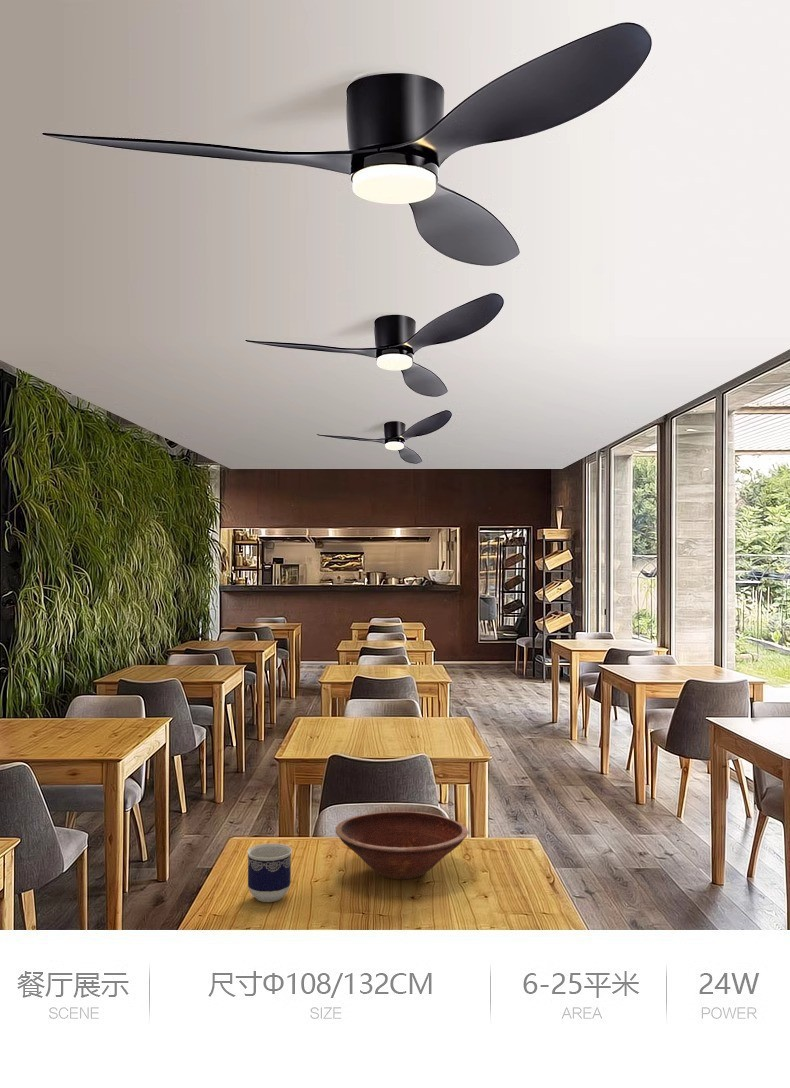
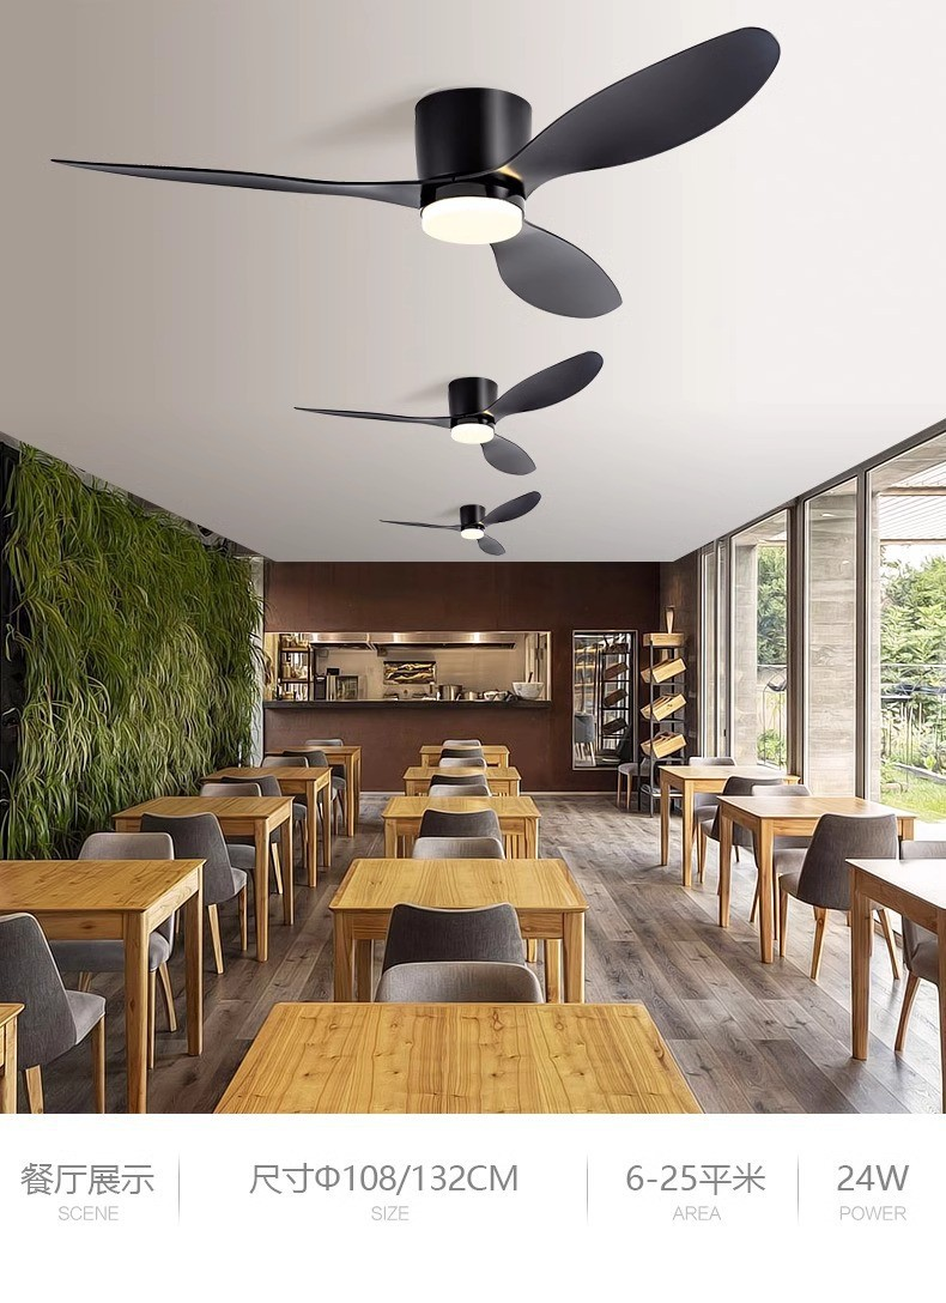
- ceramic bowl (401, 848)
- cup (270, 871)
